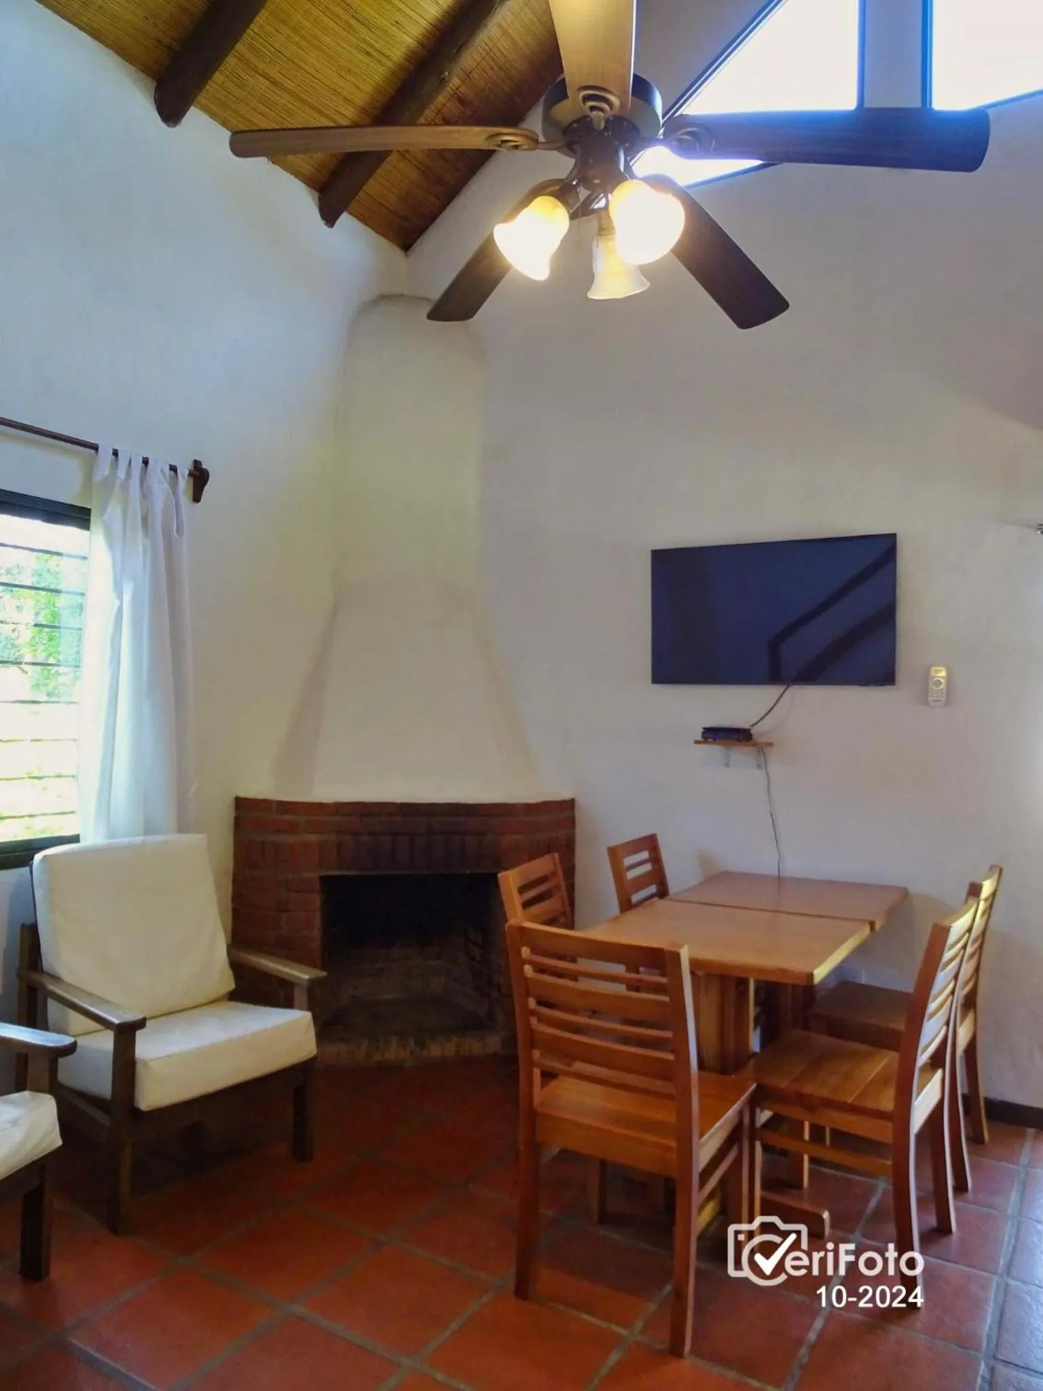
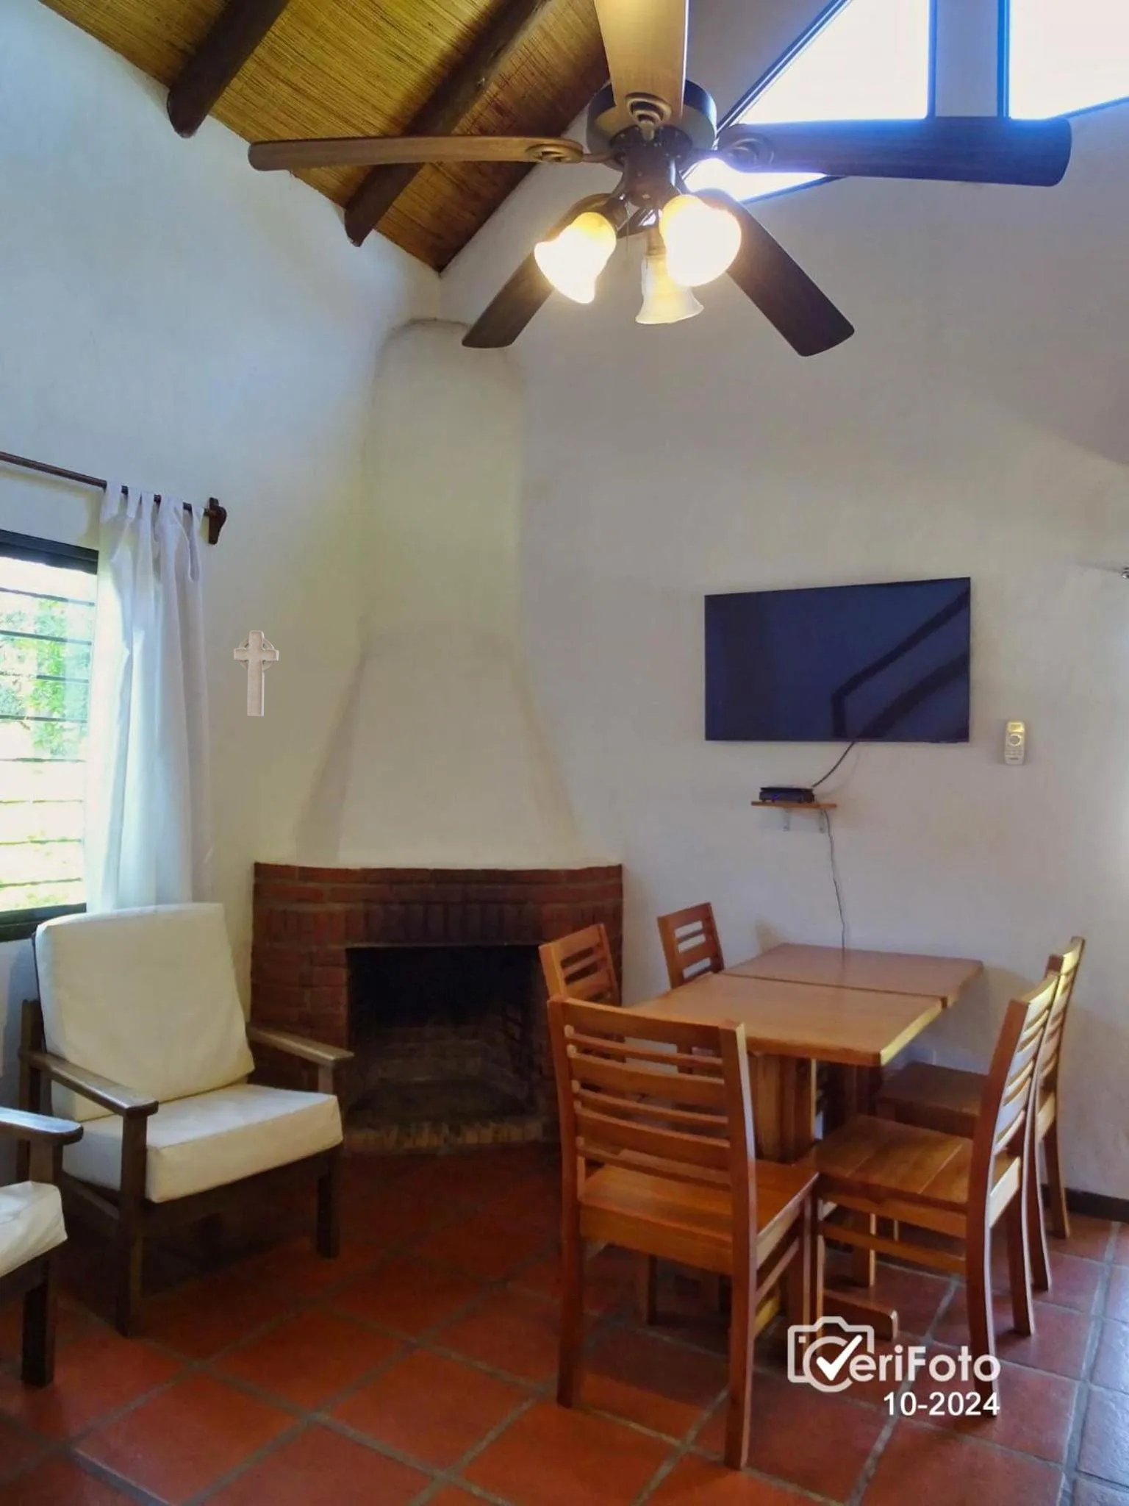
+ decorative cross (256, 674)
